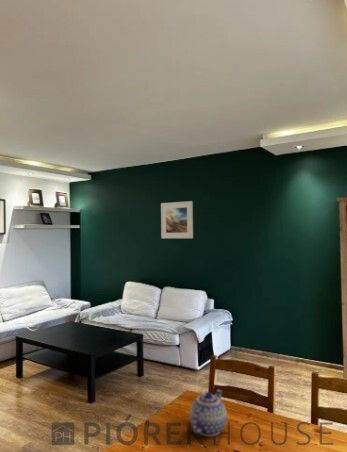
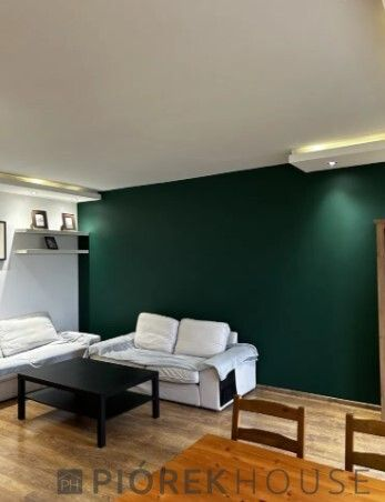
- teapot (208, 410)
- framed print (176, 220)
